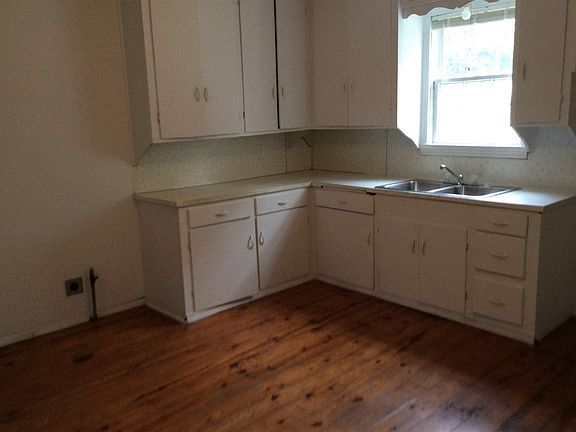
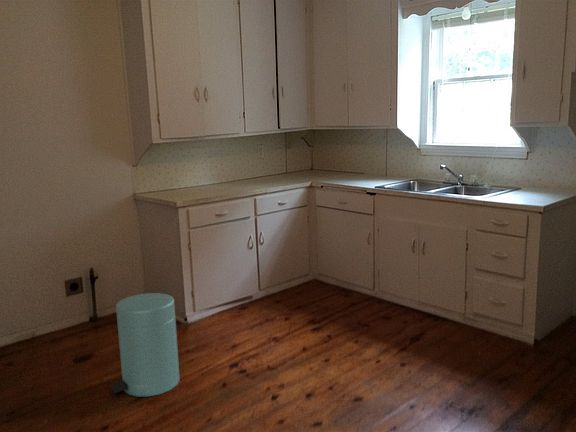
+ trash can (143, 343)
